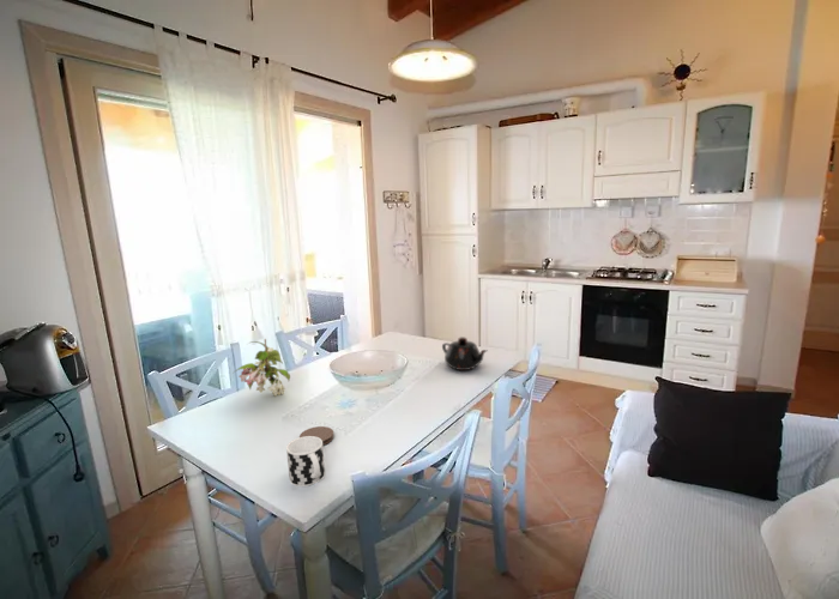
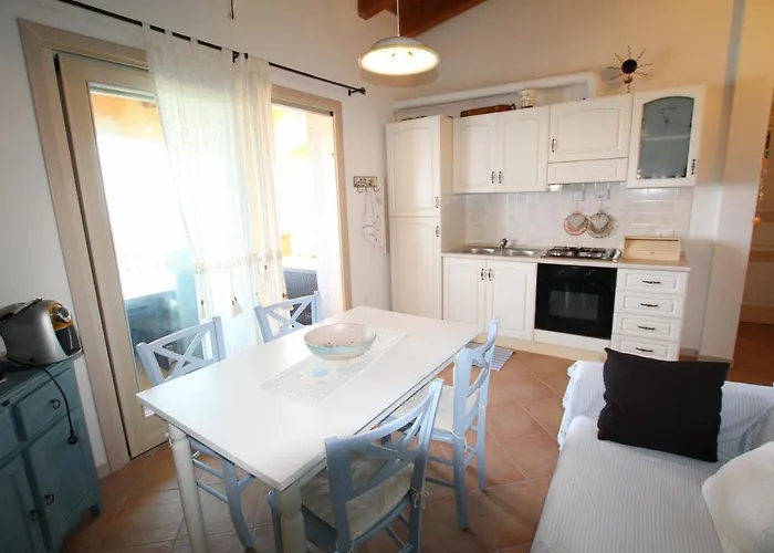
- teapot (464, 352)
- plant (264, 364)
- coaster (316, 436)
- cup (308, 462)
